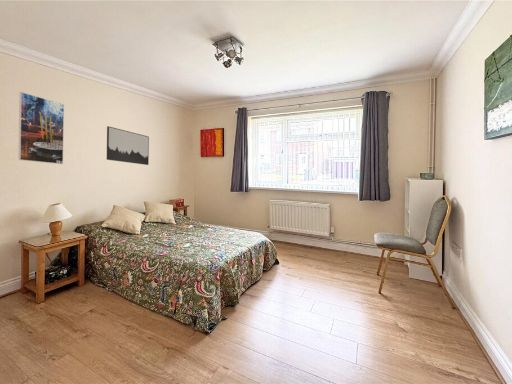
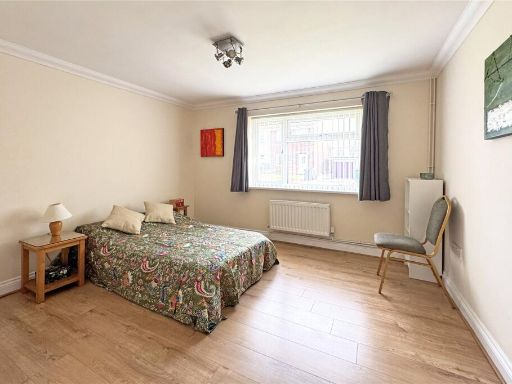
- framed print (42, 130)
- wall art (129, 147)
